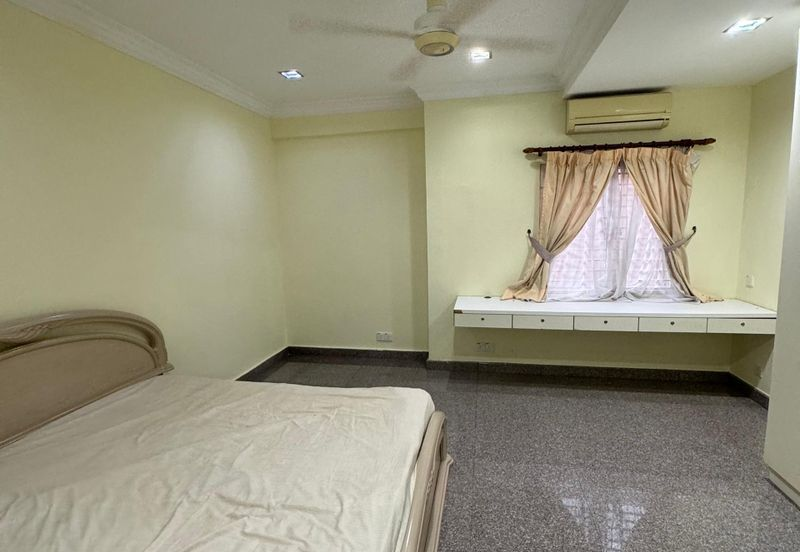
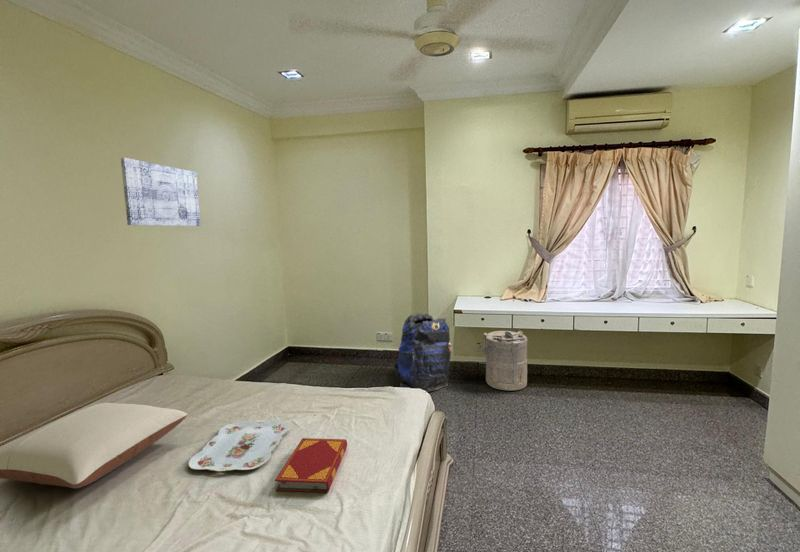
+ wall art (165, 196)
+ laundry hamper (504, 356)
+ backpack (422, 348)
+ hardback book (314, 462)
+ serving tray (243, 444)
+ pillow (90, 440)
